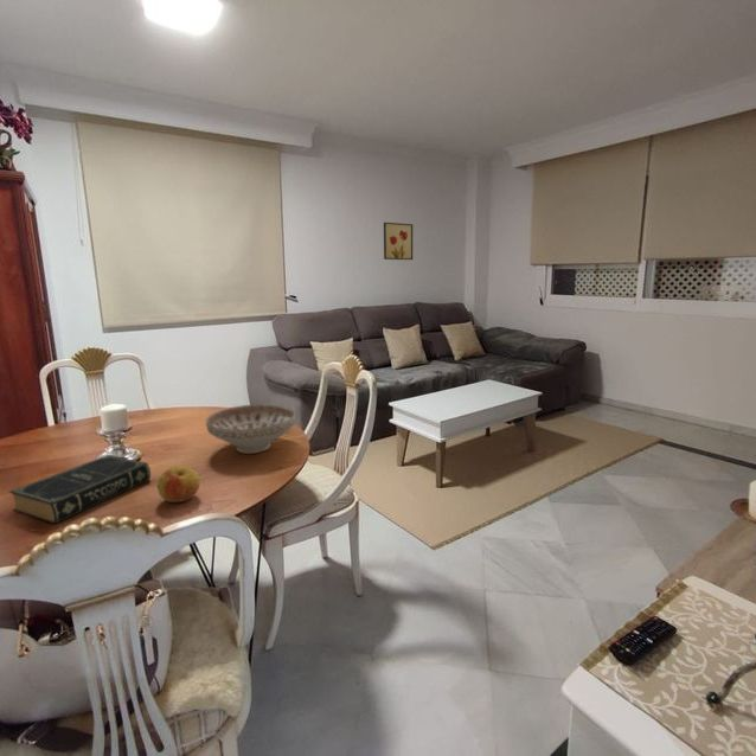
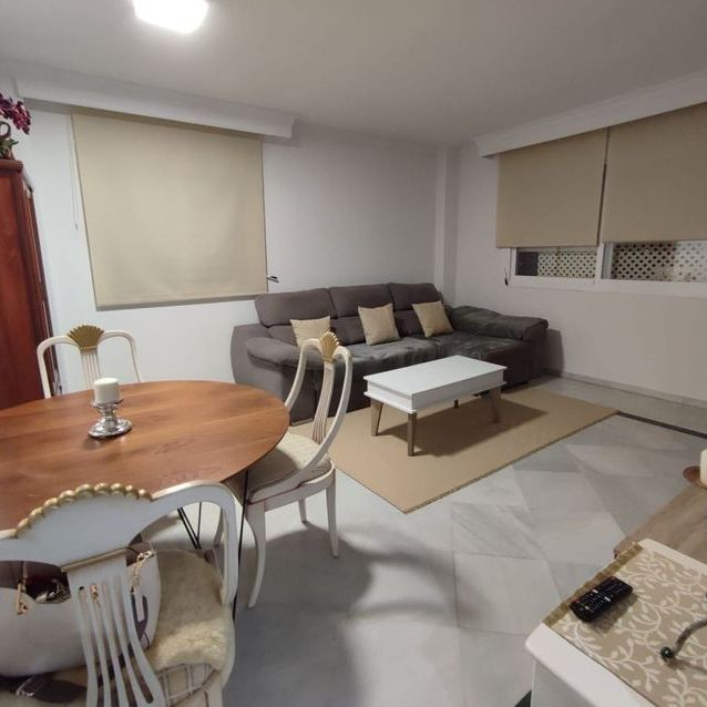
- wall art (398, 241)
- decorative bowl (252, 431)
- book (85, 485)
- apple (179, 483)
